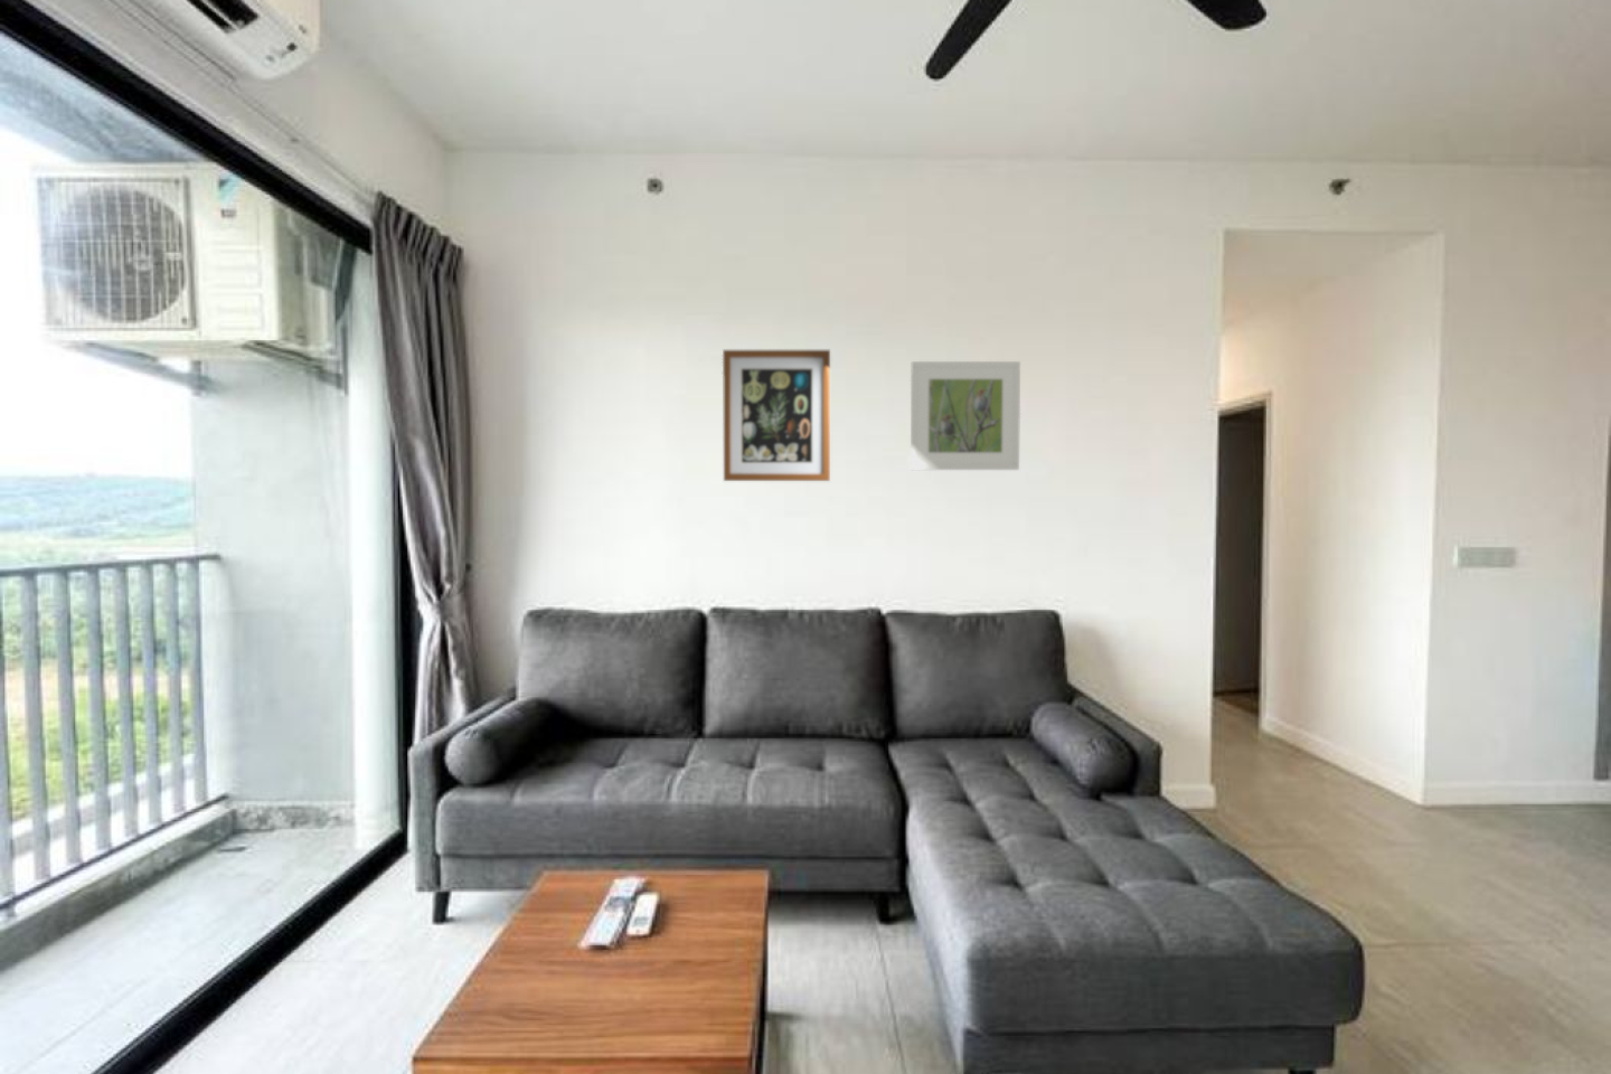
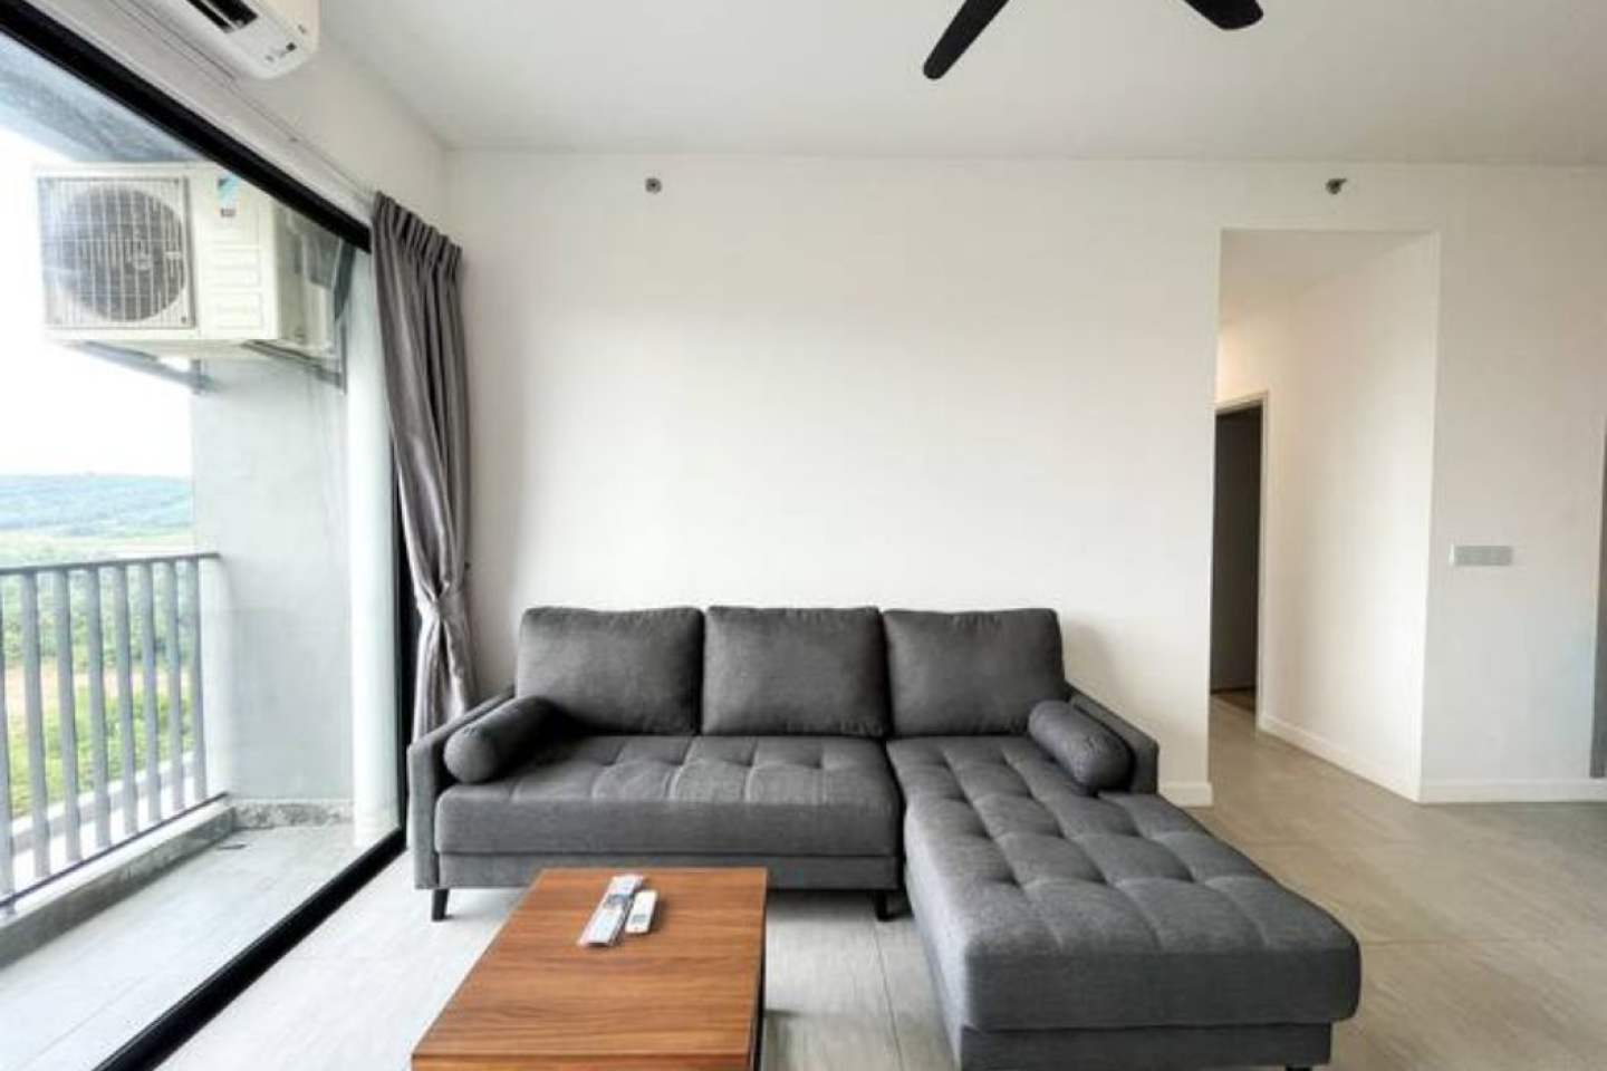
- wall art (777, 415)
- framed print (965, 415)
